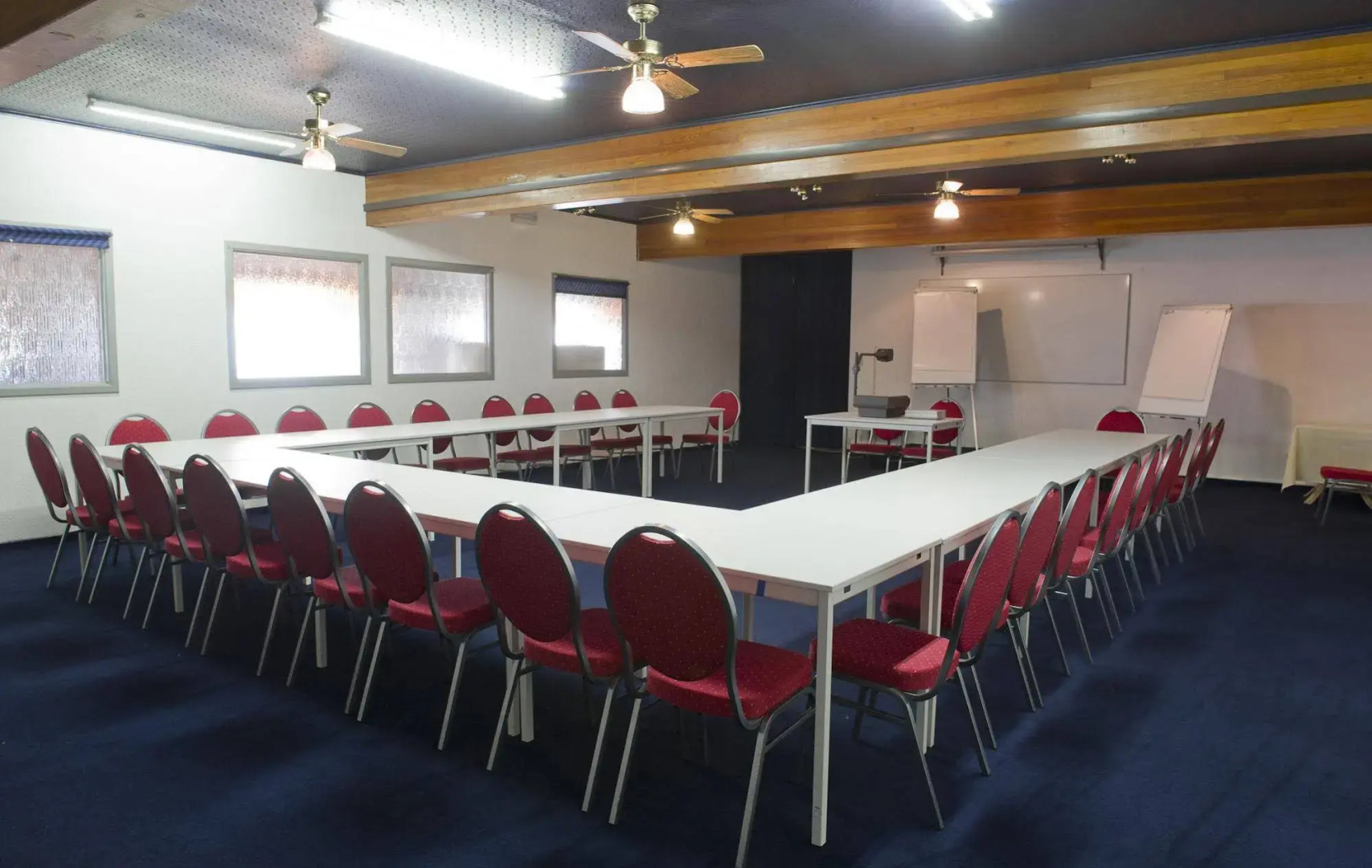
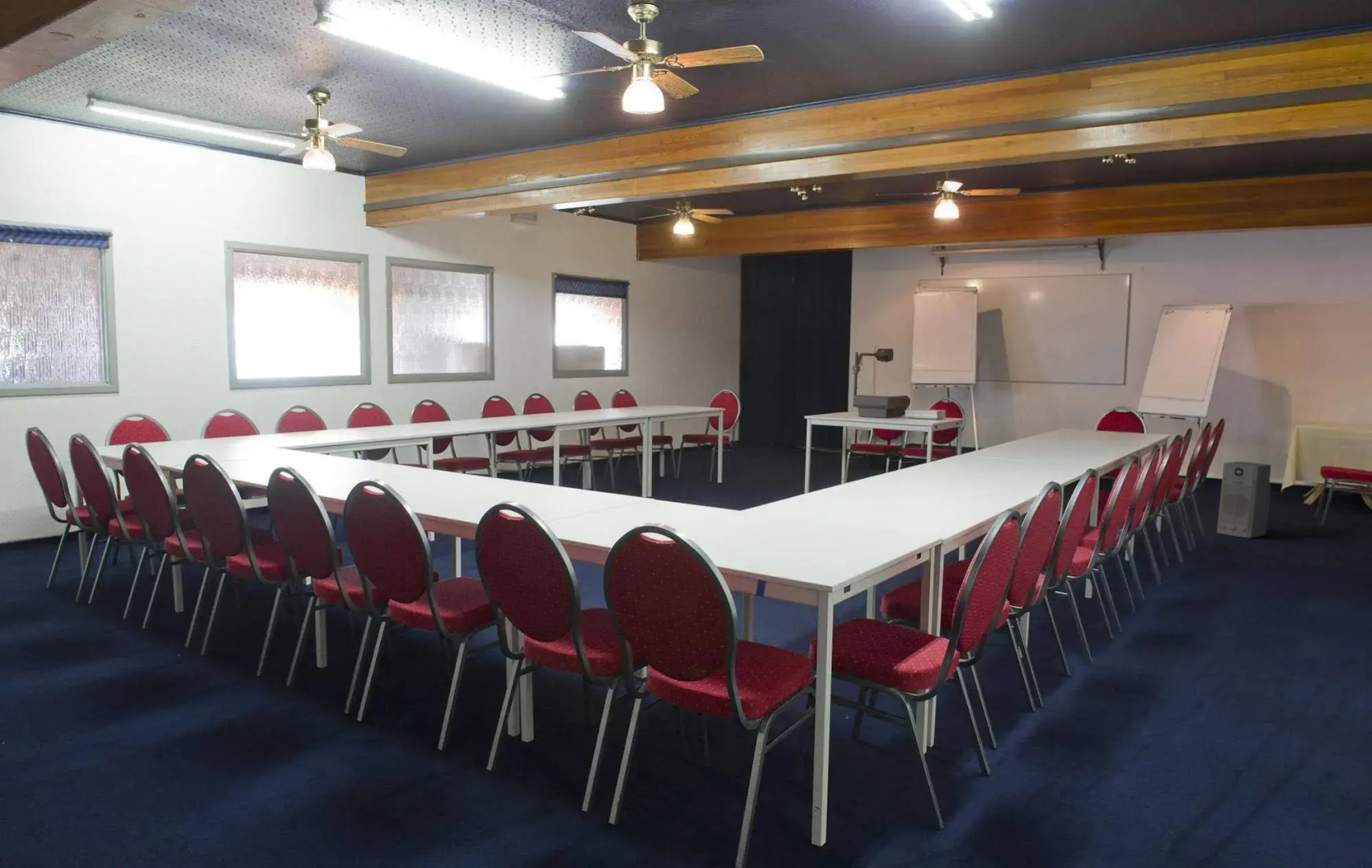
+ air purifier (1244, 498)
